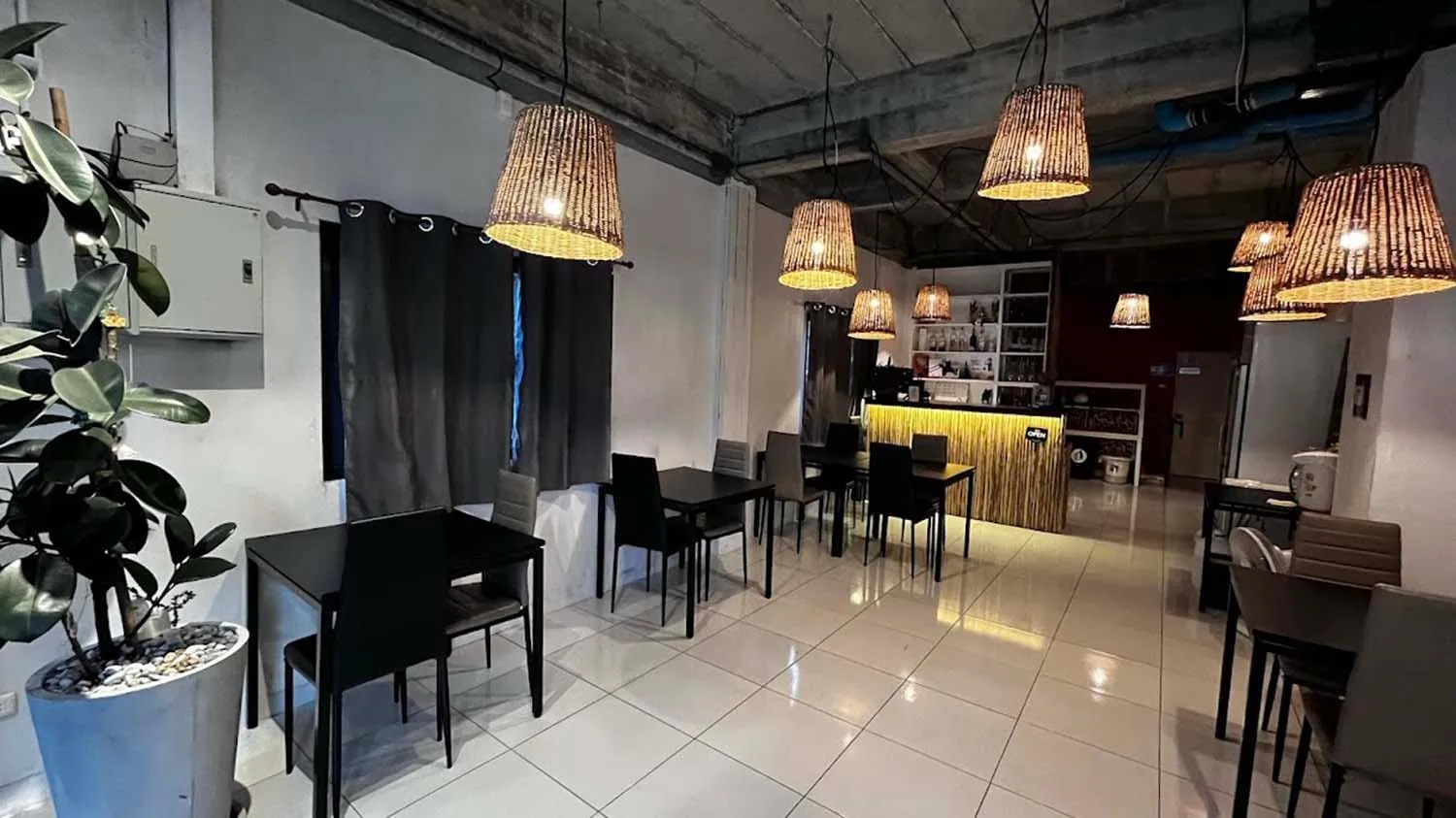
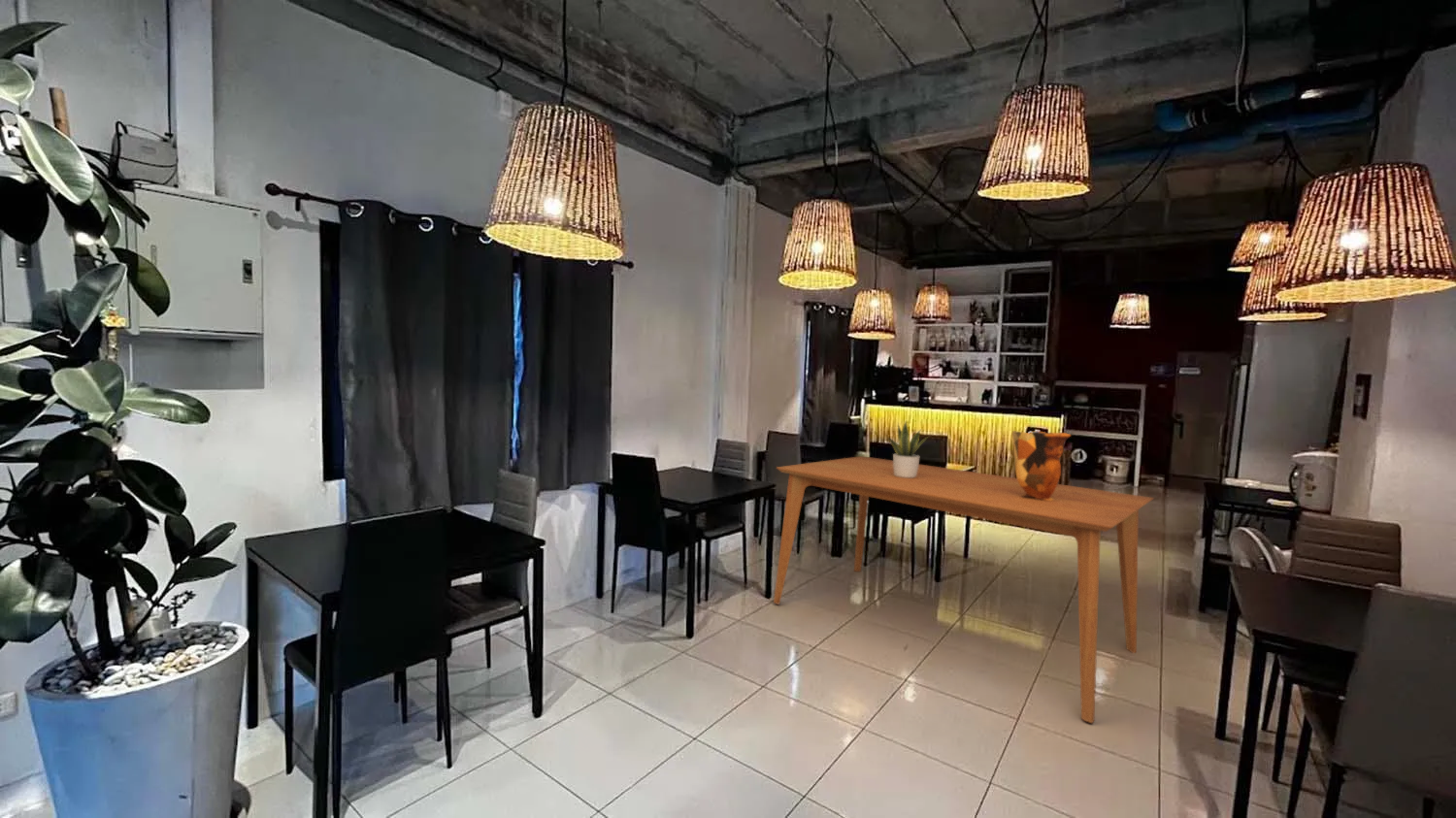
+ potted plant (908, 447)
+ dining table (952, 512)
+ decorative vase (1039, 464)
